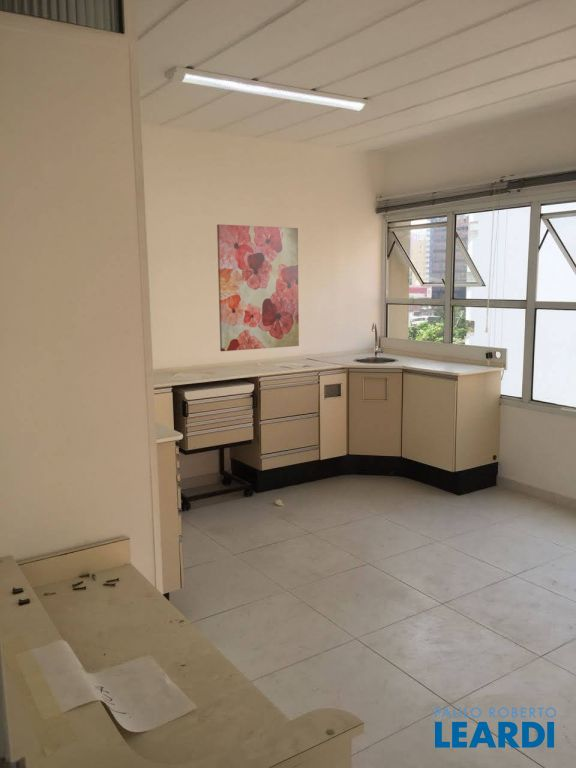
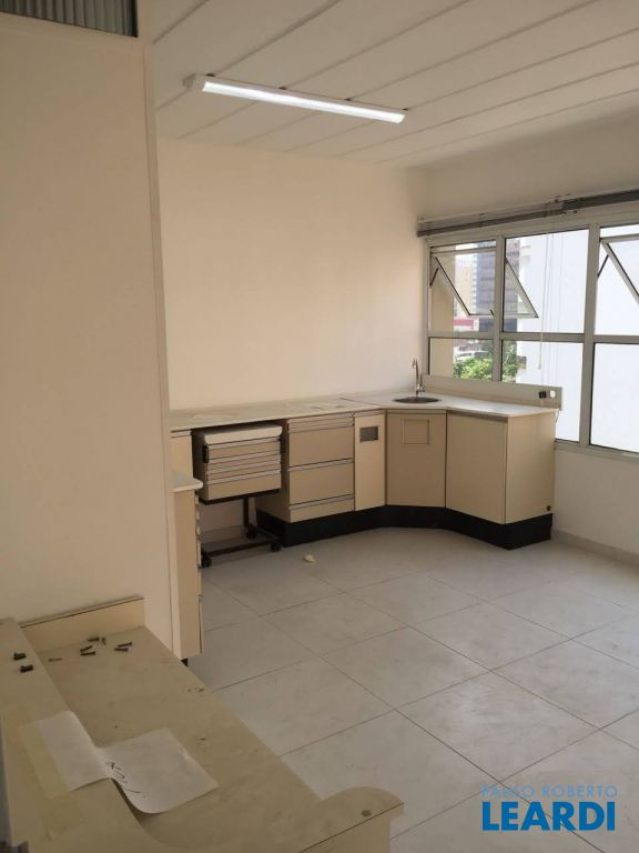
- wall art (259, 288)
